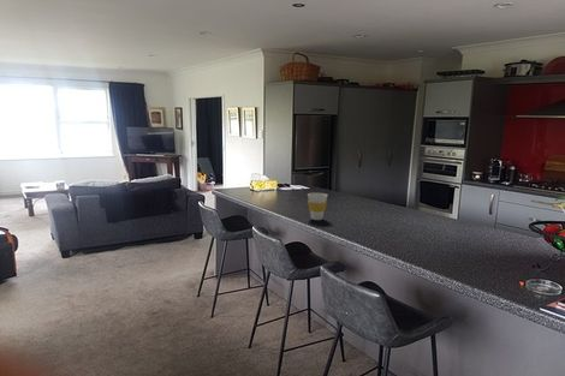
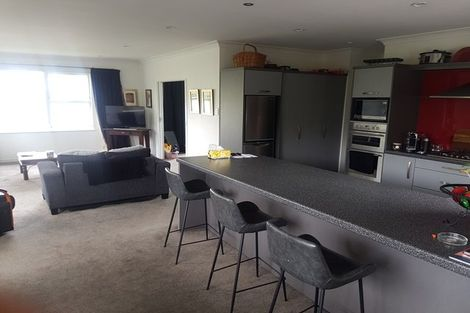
- cup (316, 207)
